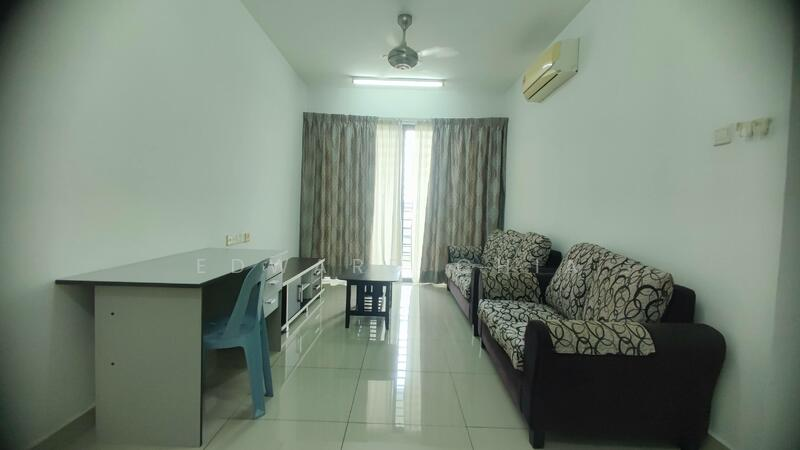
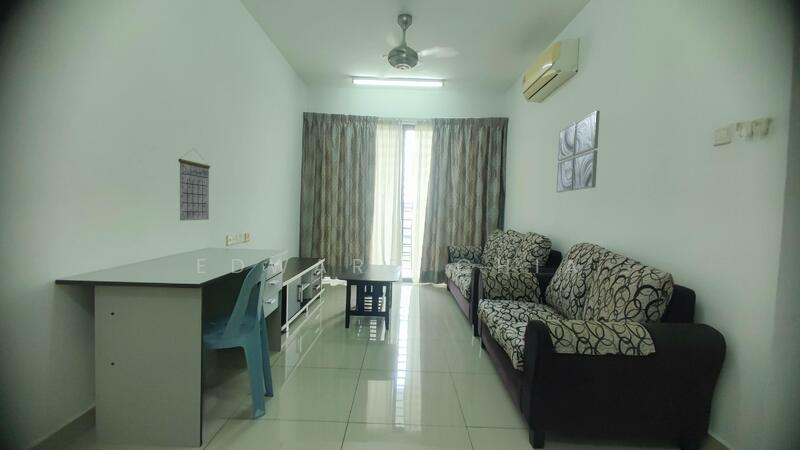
+ calendar (195, 184)
+ wall art (575, 155)
